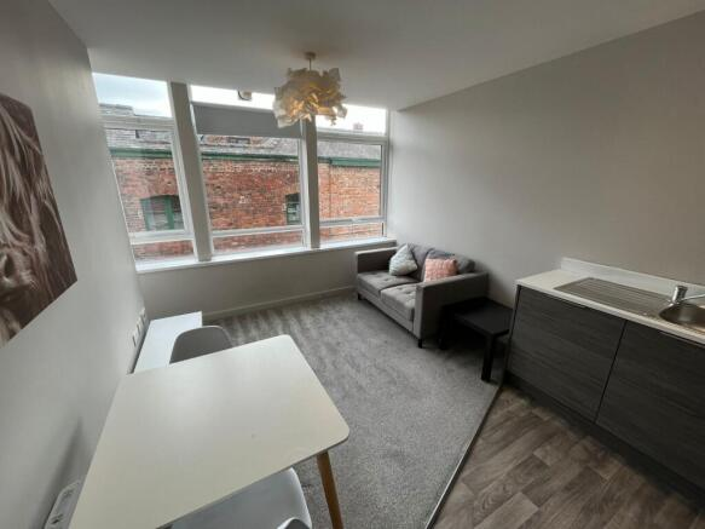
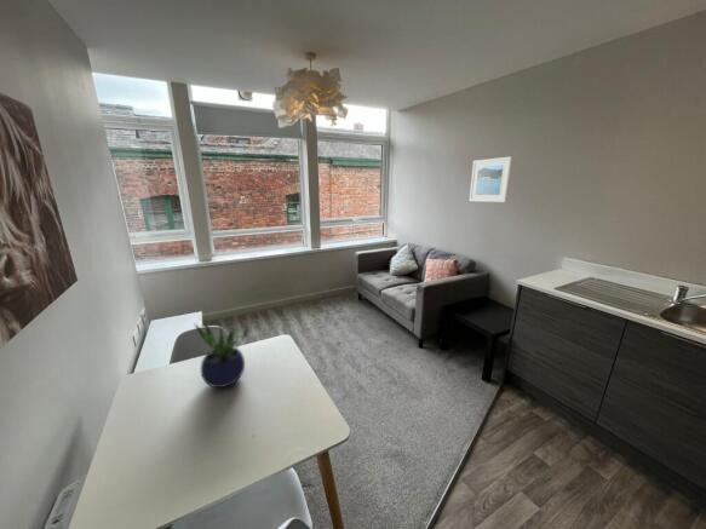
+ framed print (488, 180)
+ potted plant (222, 349)
